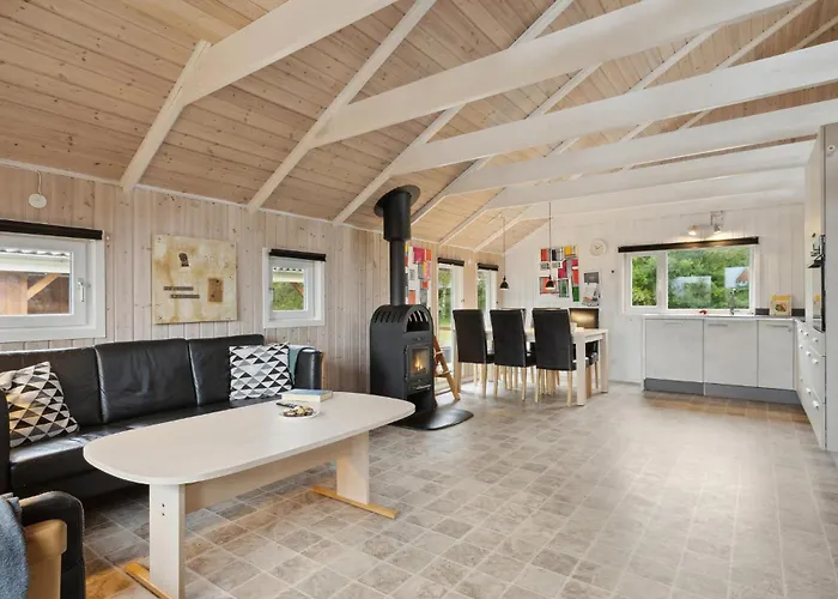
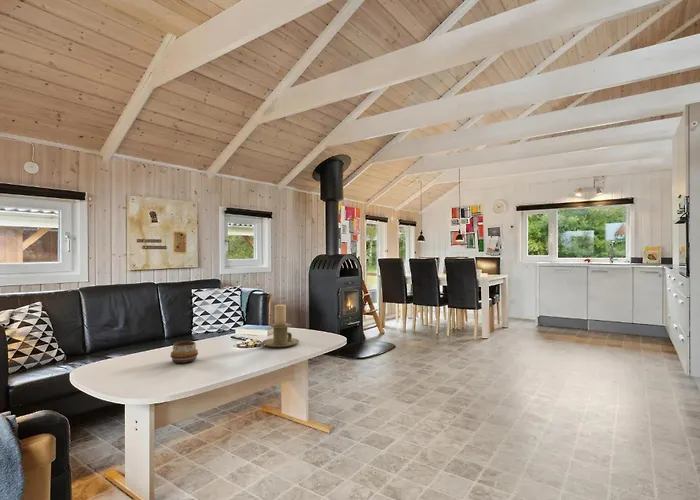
+ candle holder (280, 324)
+ decorative bowl (184, 352)
